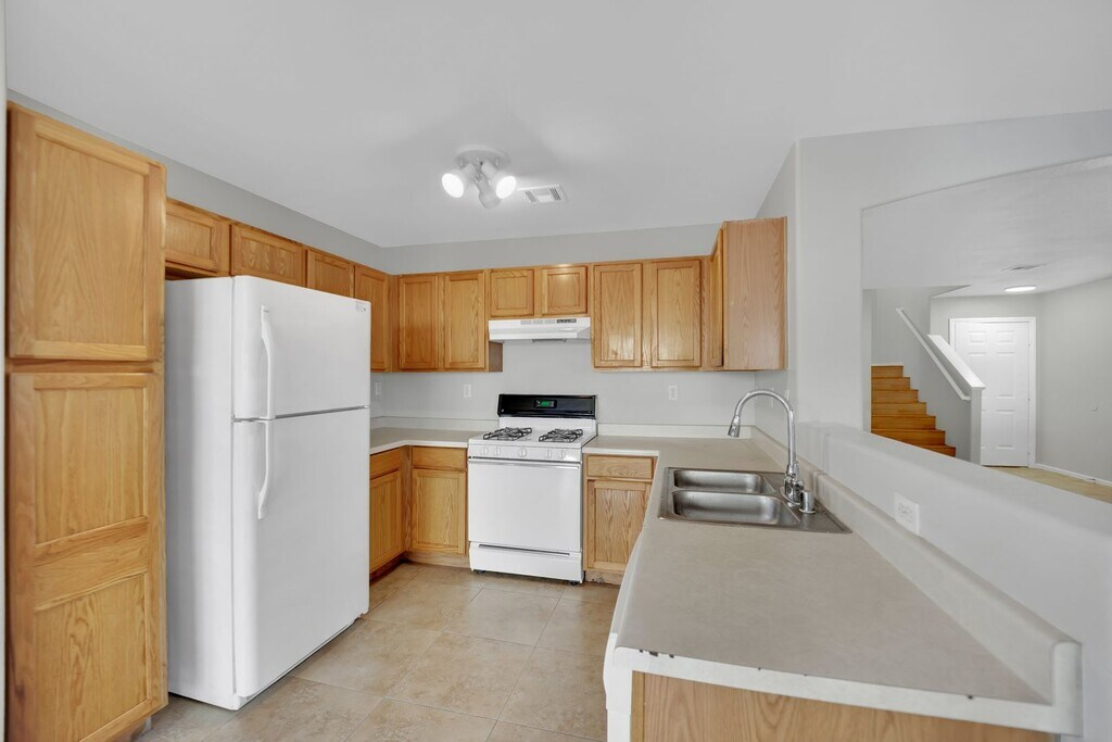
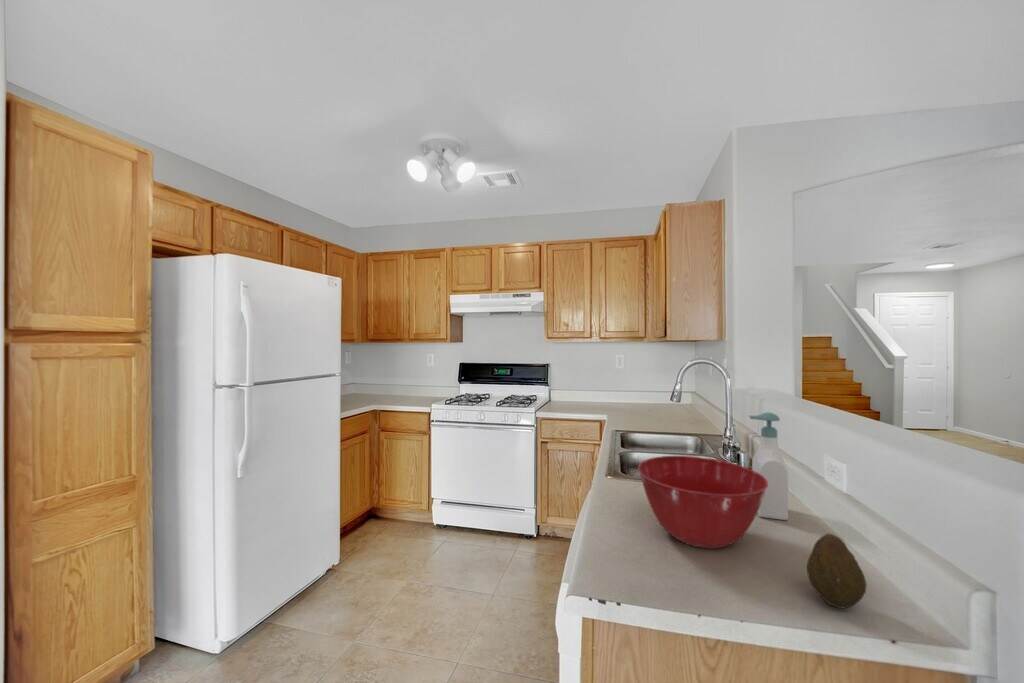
+ mixing bowl (699, 503)
+ fruit (835, 569)
+ soap bottle (765, 461)
